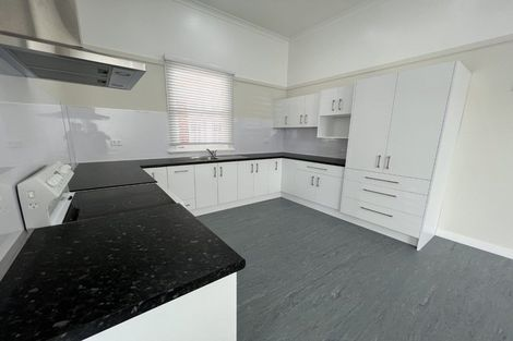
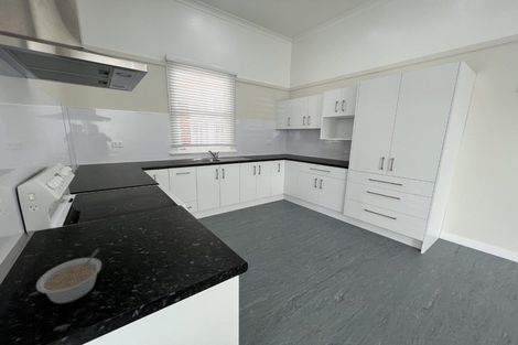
+ legume (73, 278)
